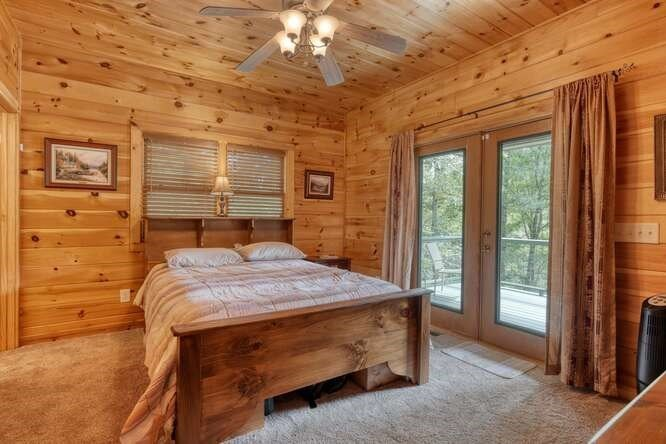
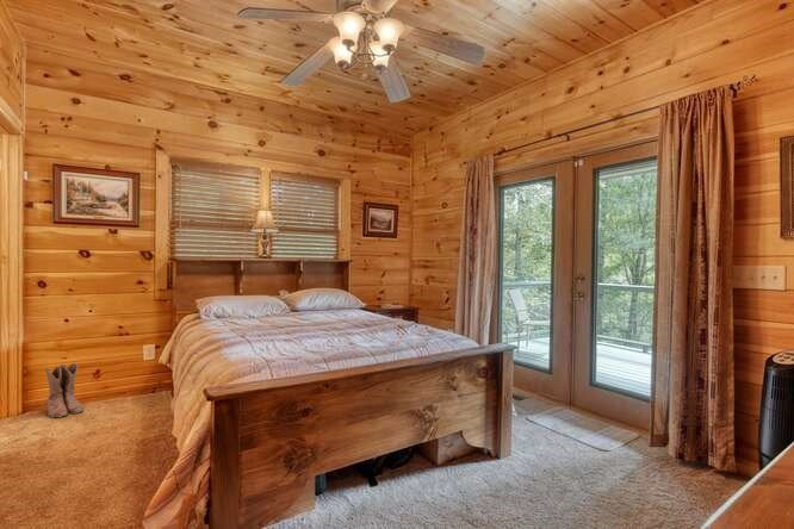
+ boots (64, 387)
